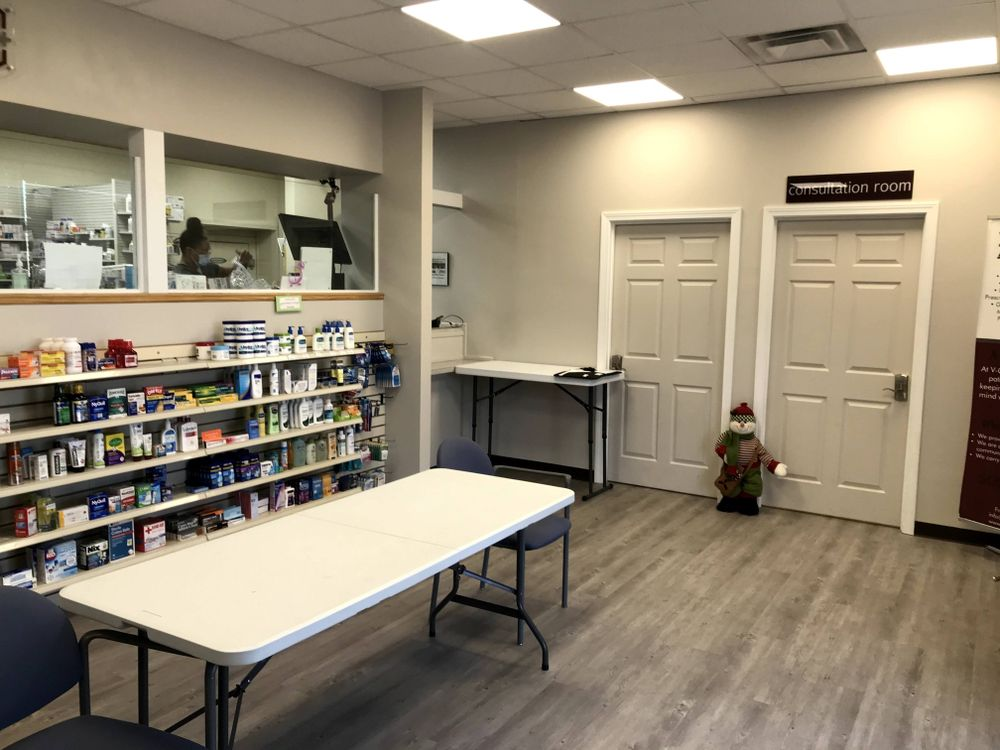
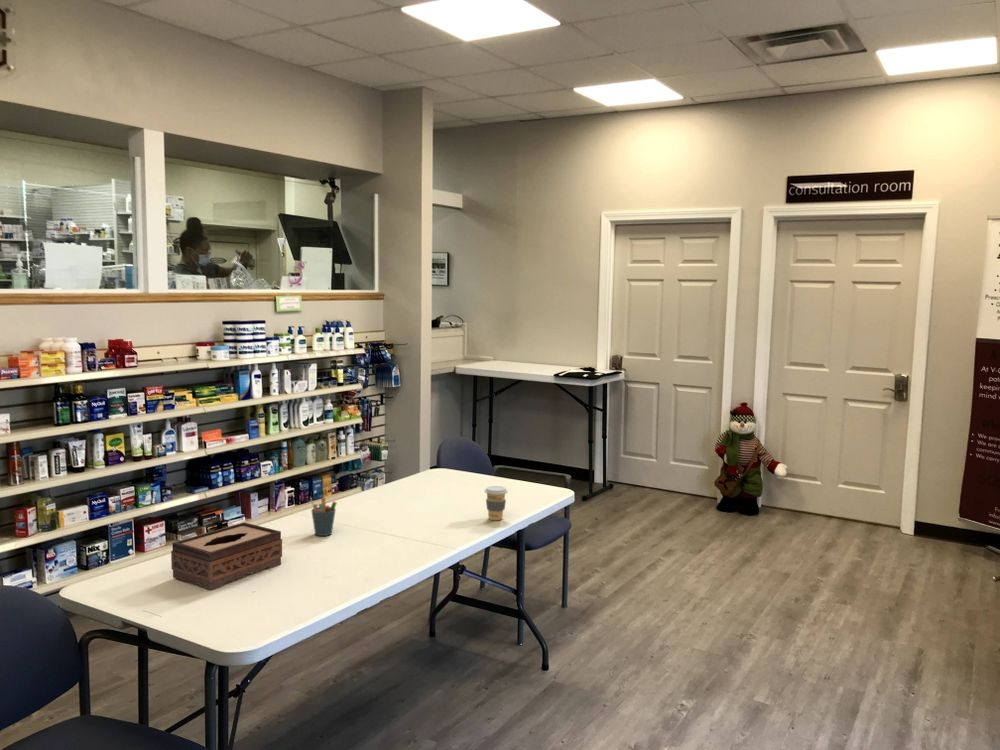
+ pen holder (323, 515)
+ tissue box (228, 553)
+ coffee cup (495, 503)
